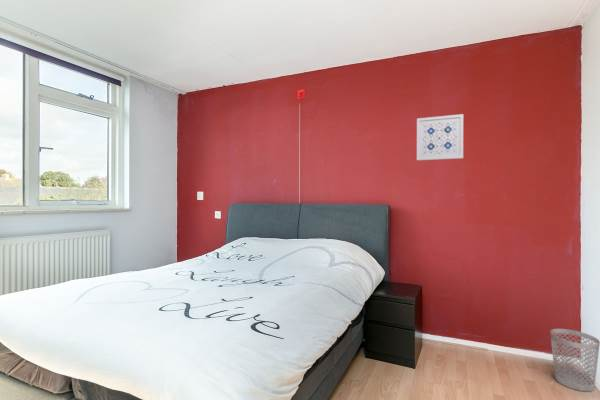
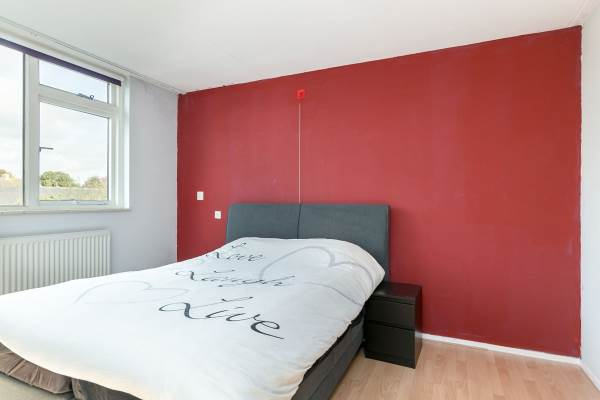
- wastebasket (573, 359)
- wall art (439, 138)
